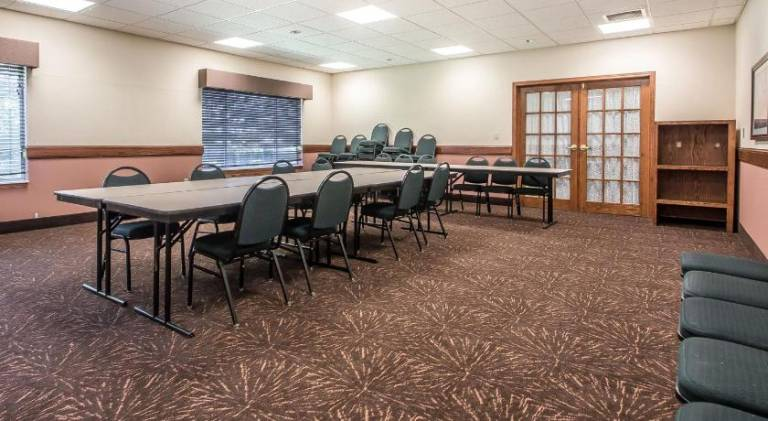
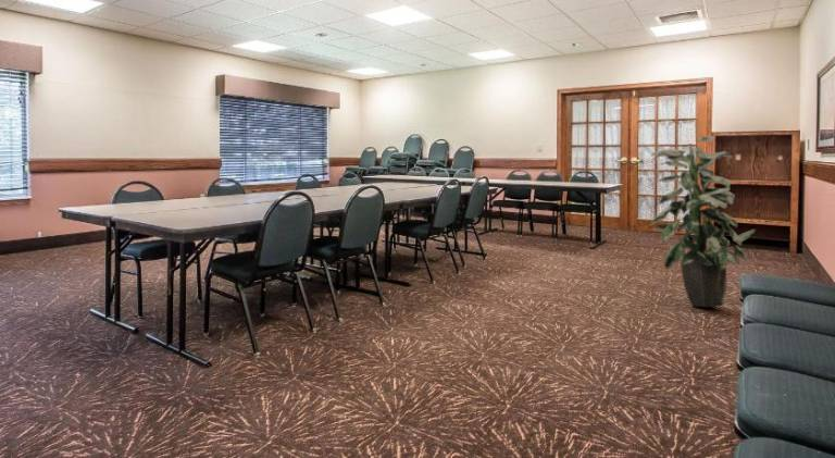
+ indoor plant (697, 222)
